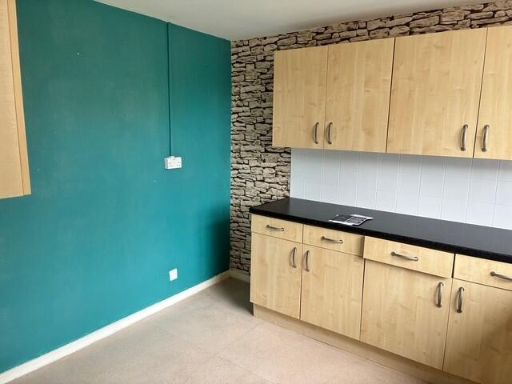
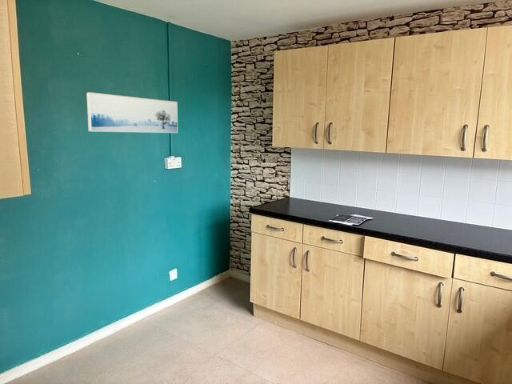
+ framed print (137, 115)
